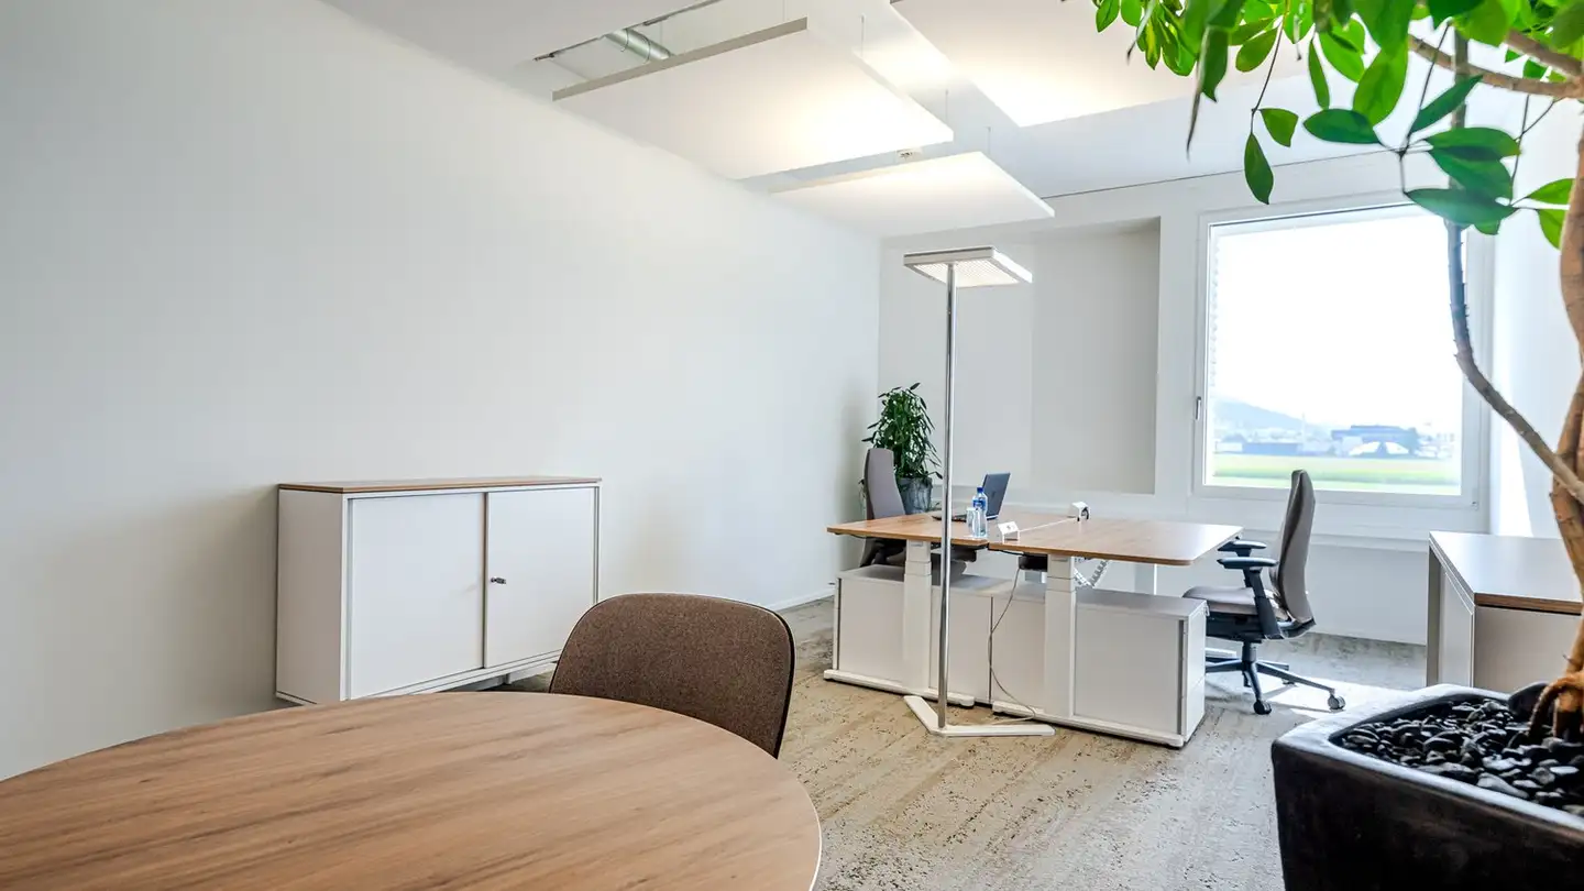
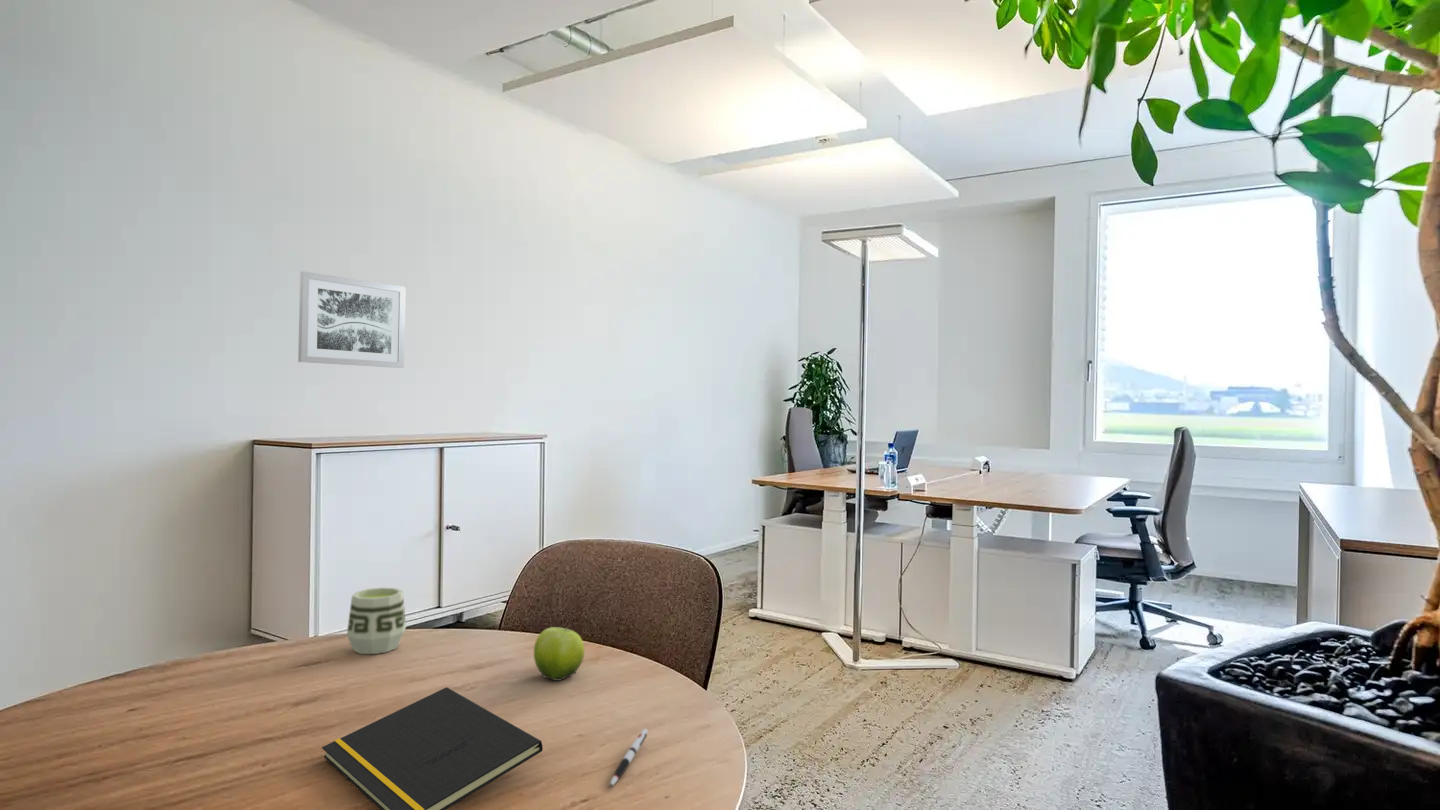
+ cup (377, 620)
+ wall art (354, 322)
+ notepad (430, 749)
+ pen (629, 756)
+ fruit (559, 650)
